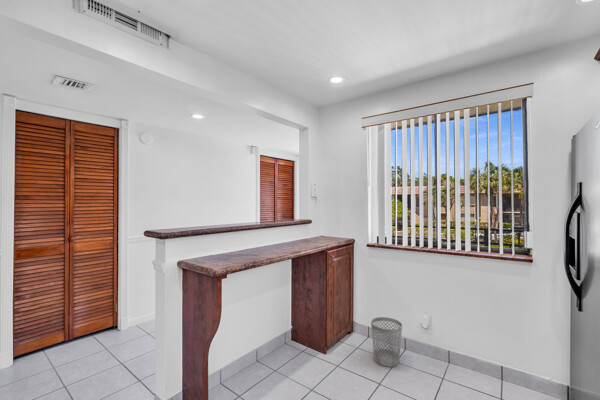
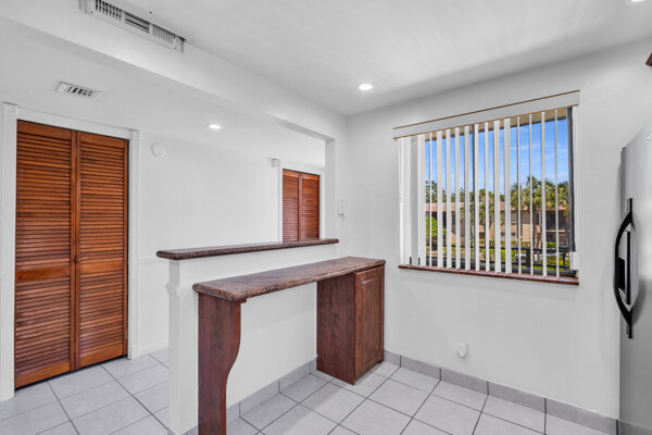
- wastebasket (386, 341)
